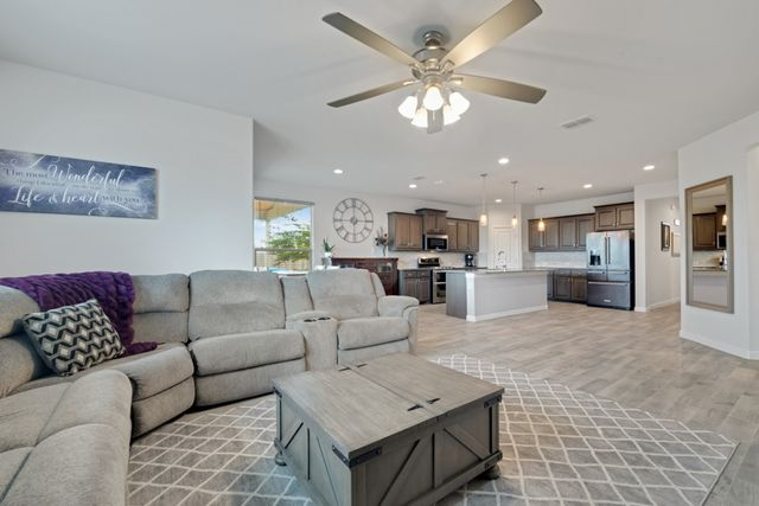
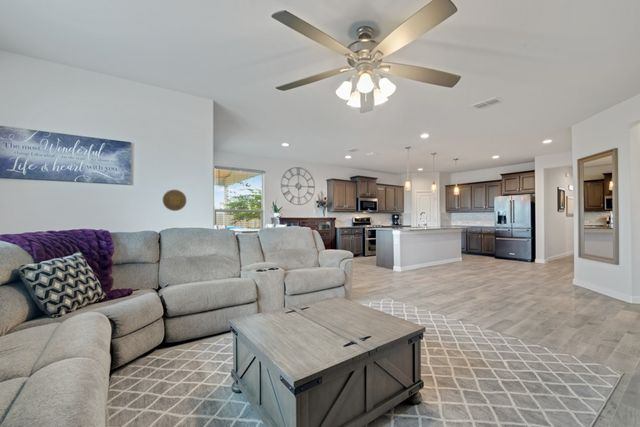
+ decorative plate (174, 200)
